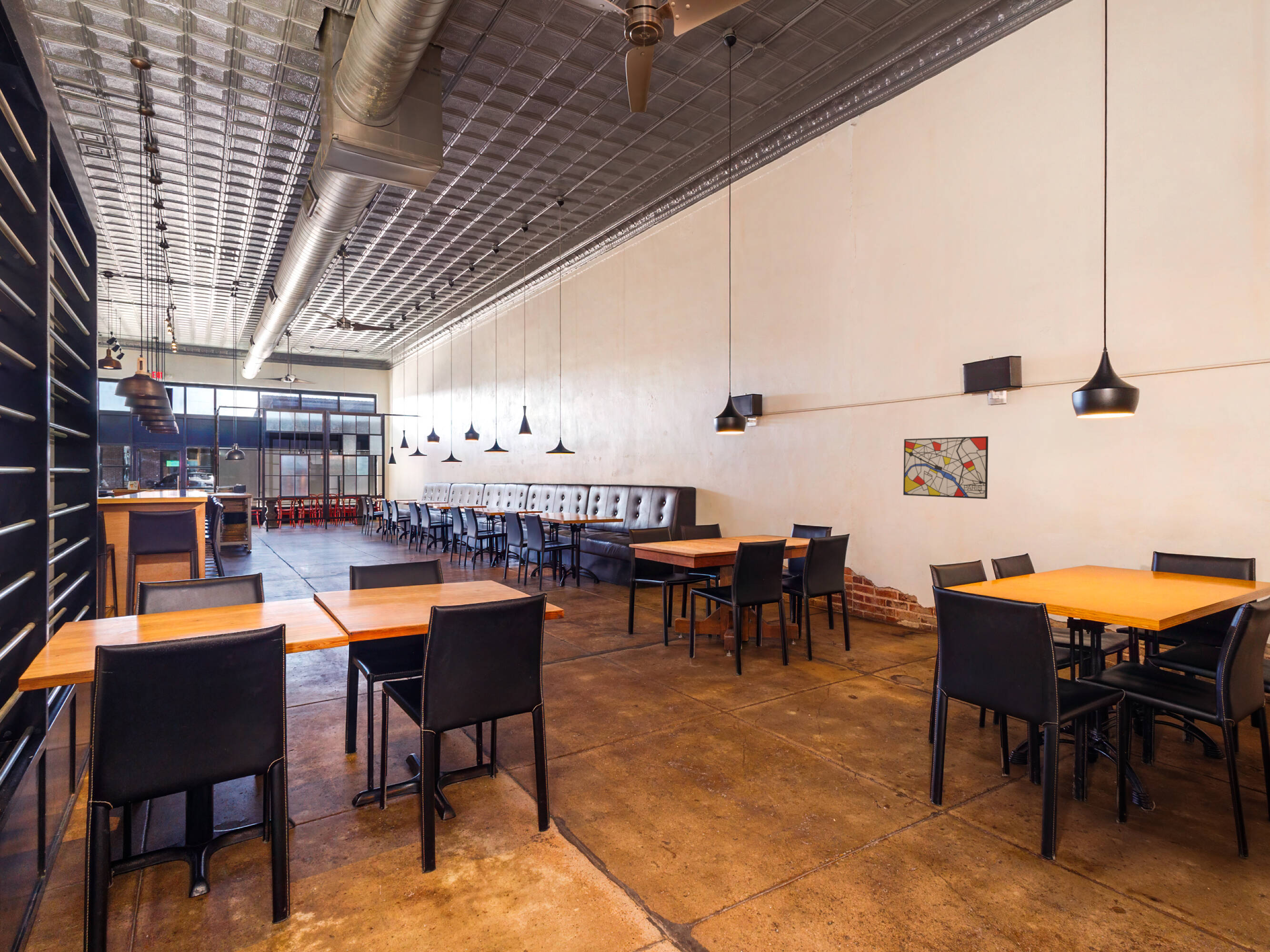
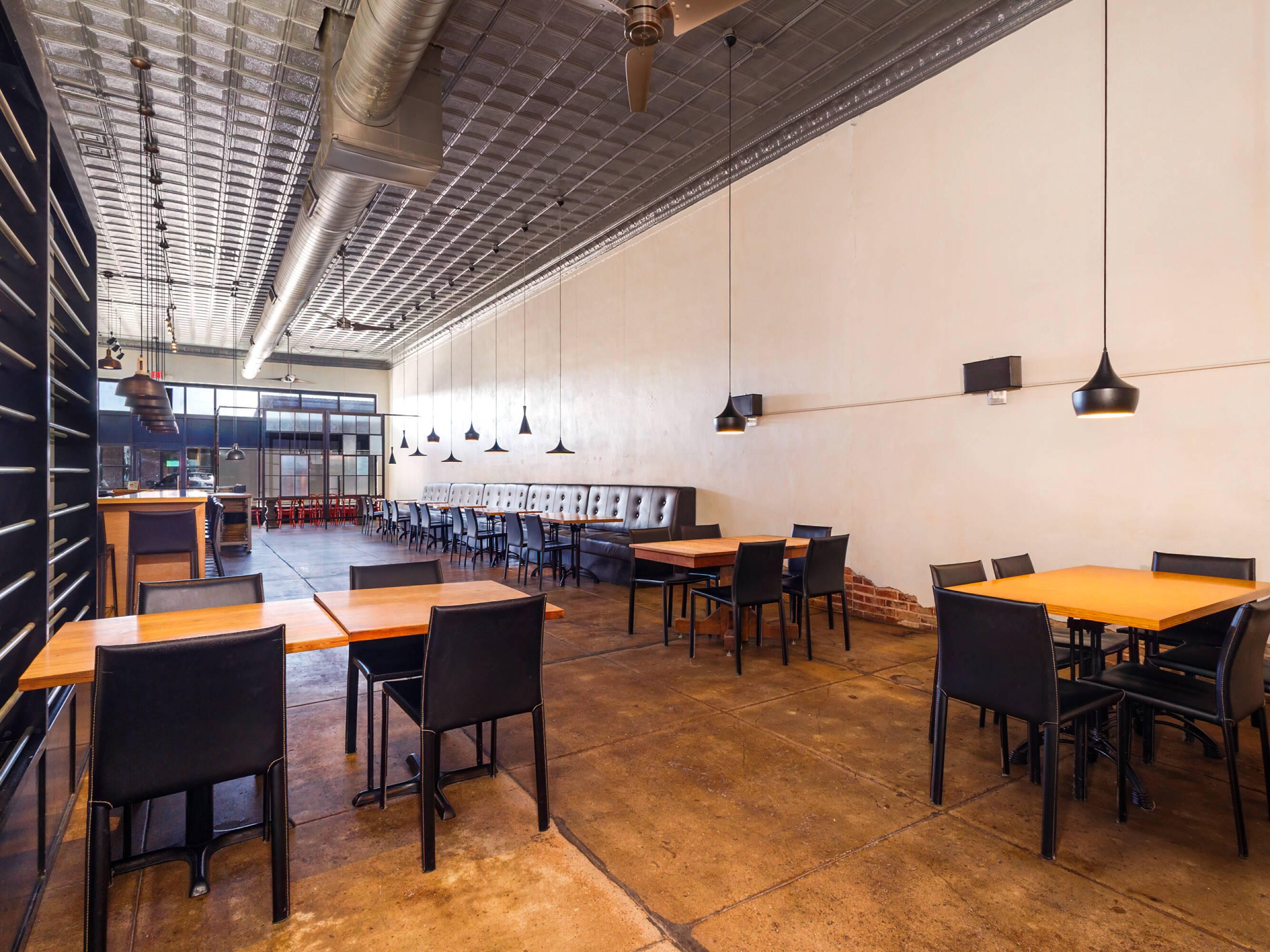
- wall art (943, 467)
